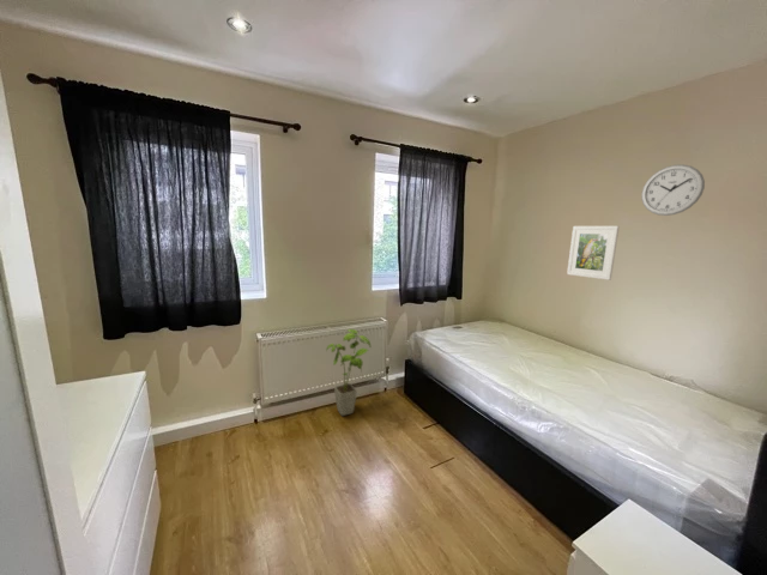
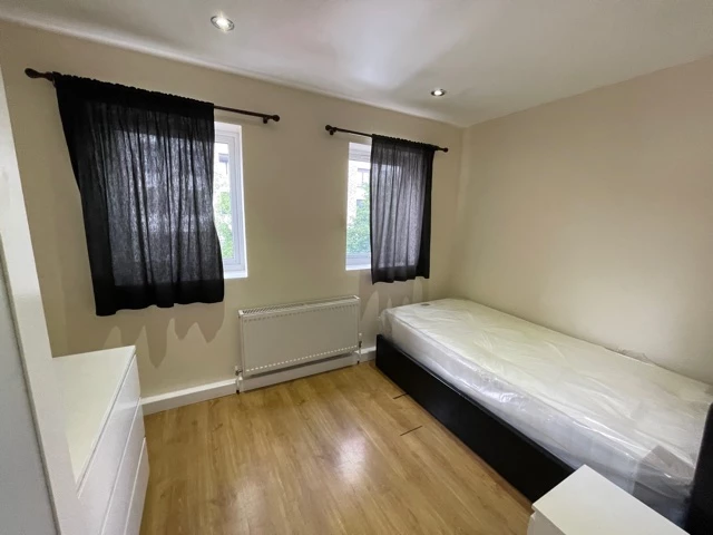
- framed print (591, 252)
- house plant (350, 370)
- wall clock (670, 190)
